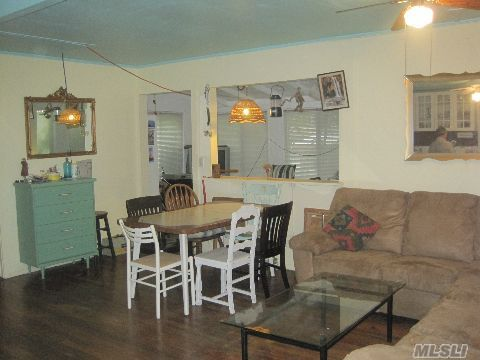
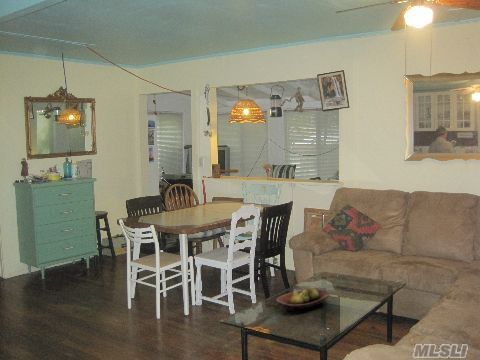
+ fruit bowl (303, 297)
